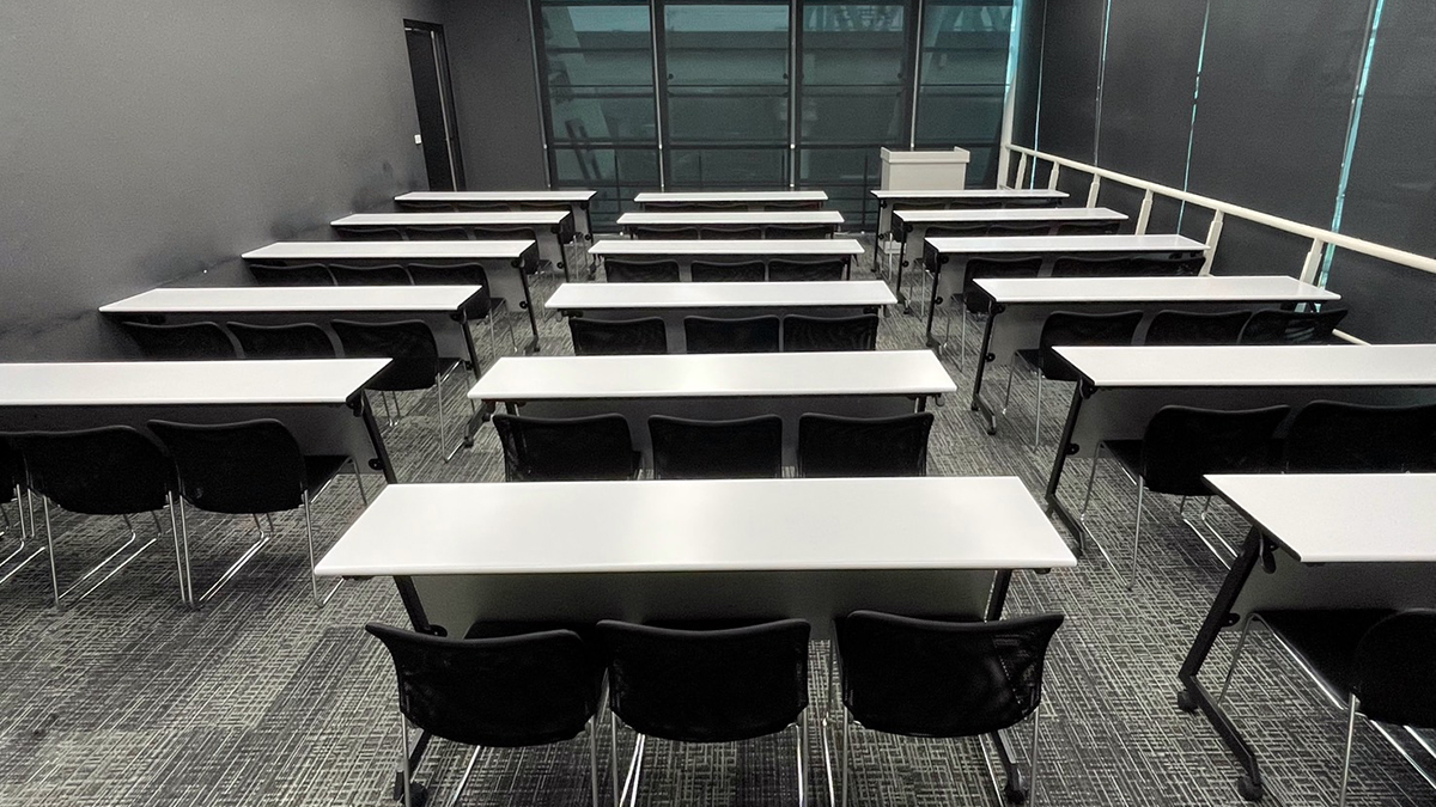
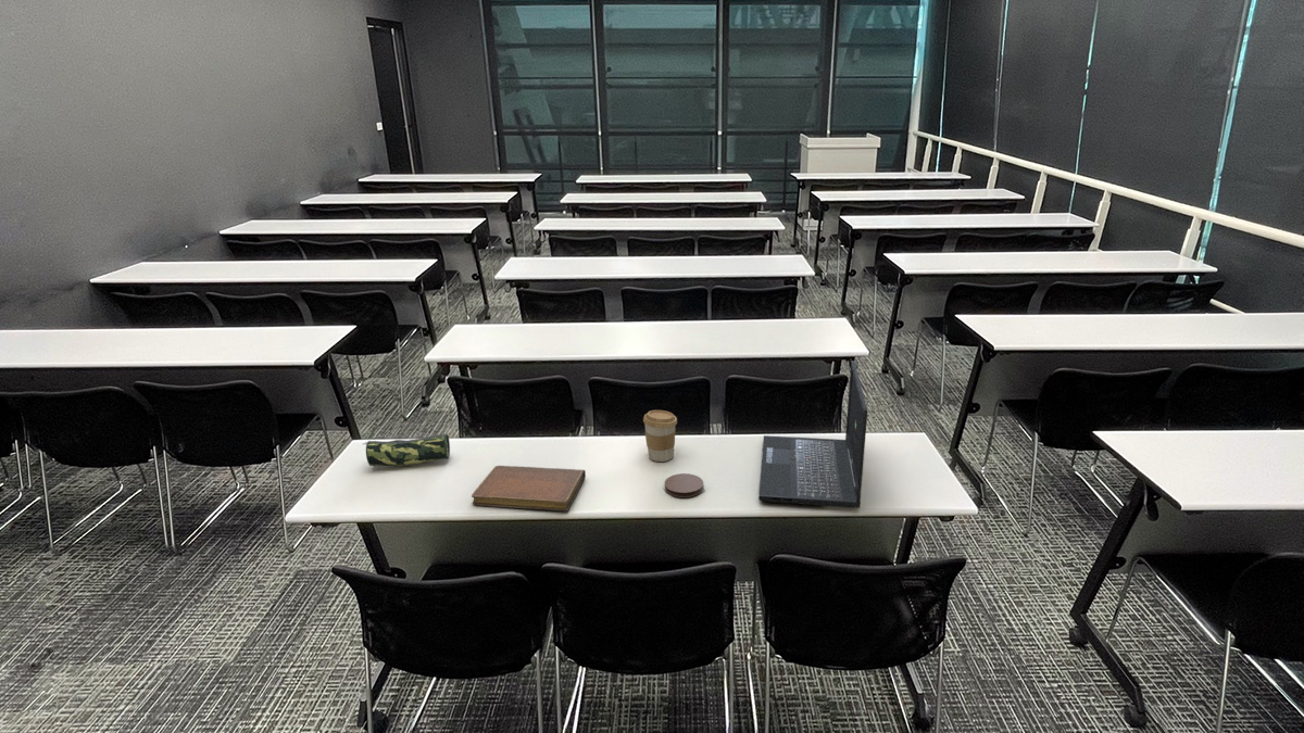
+ notebook (529, 485)
+ coffee cup (660, 434)
+ coaster (684, 484)
+ laptop (808, 438)
+ pencil case (406, 451)
